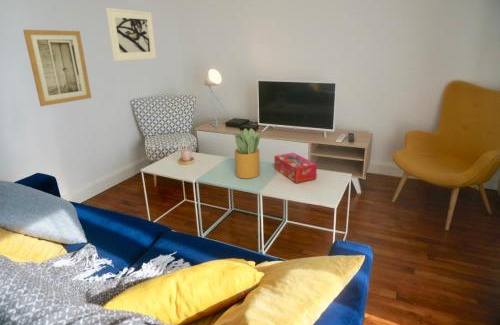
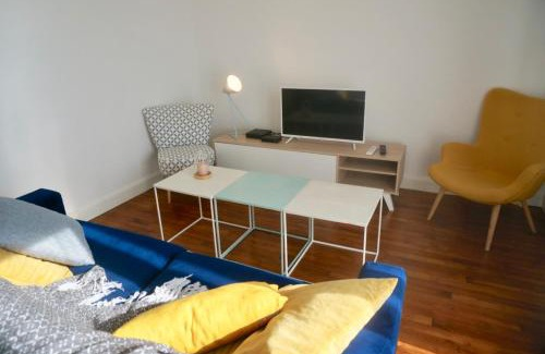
- potted plant (245, 153)
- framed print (133, 35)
- tissue box (294, 166)
- wall art (60, 67)
